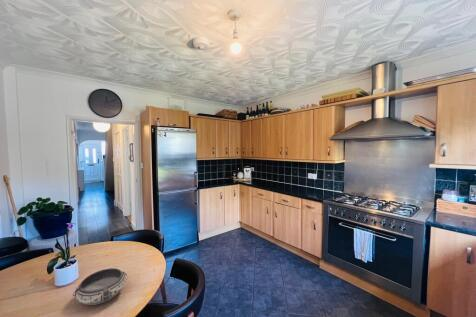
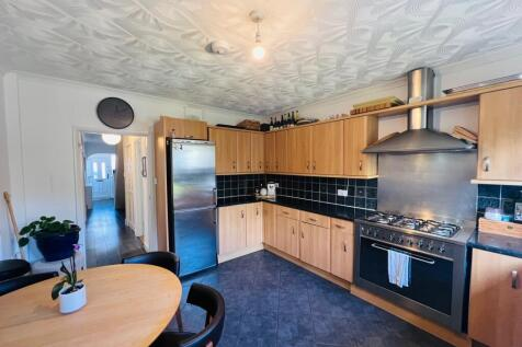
- bowl (102, 287)
